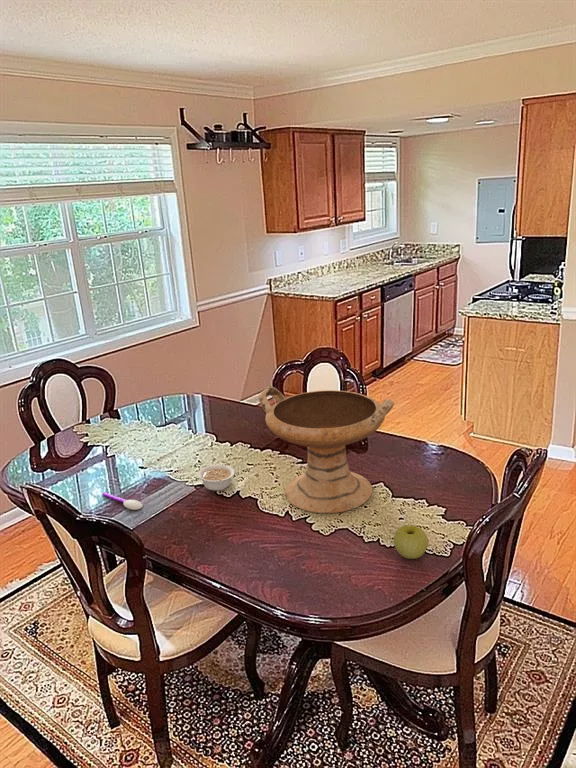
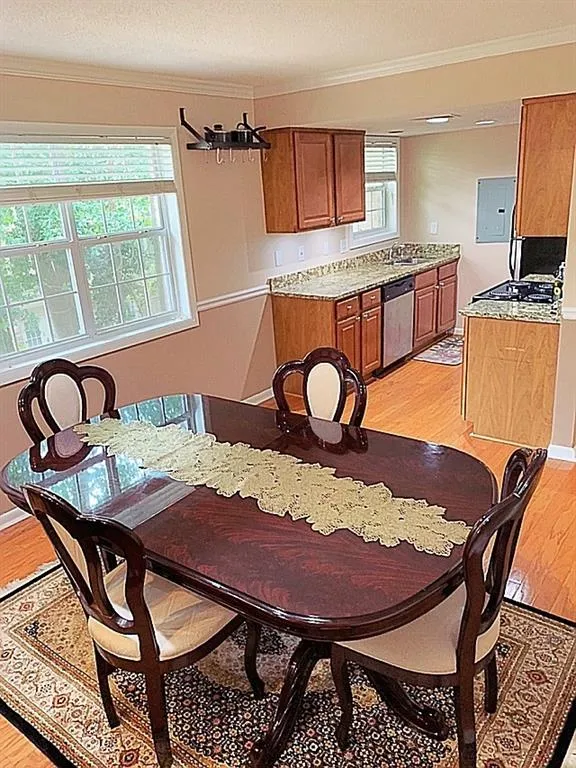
- spoon (121, 499)
- legume (217, 478)
- decorative bowl (326, 444)
- apple (410, 542)
